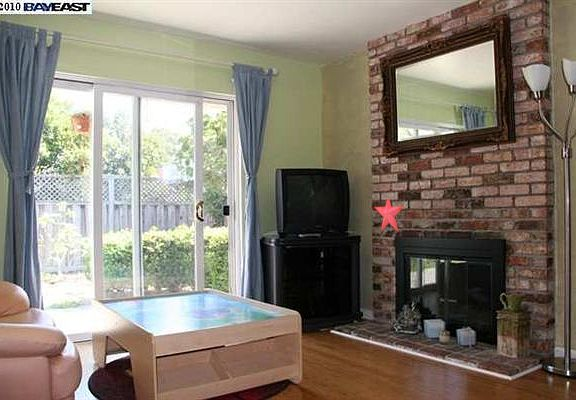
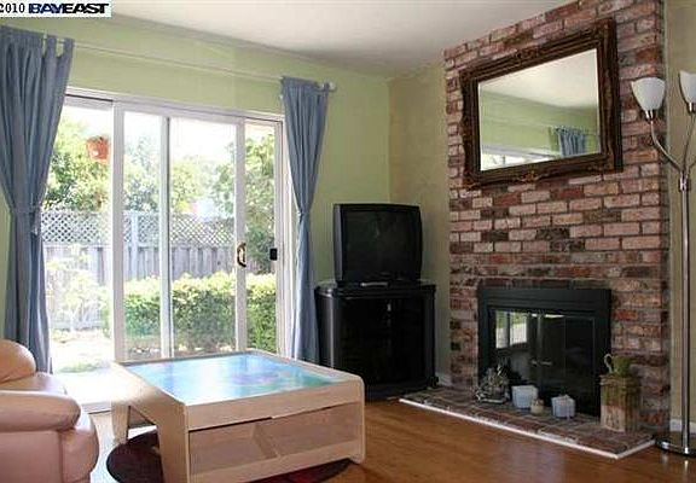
- decorative star (388, 214)
